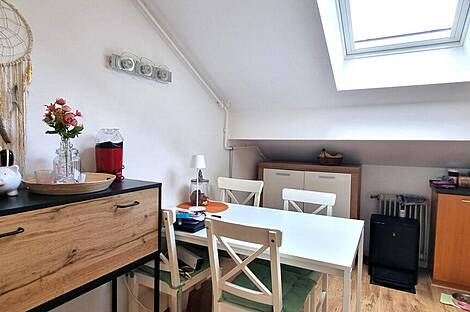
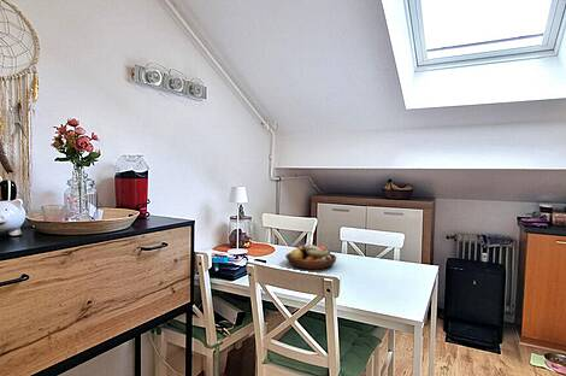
+ fruit bowl (311, 253)
